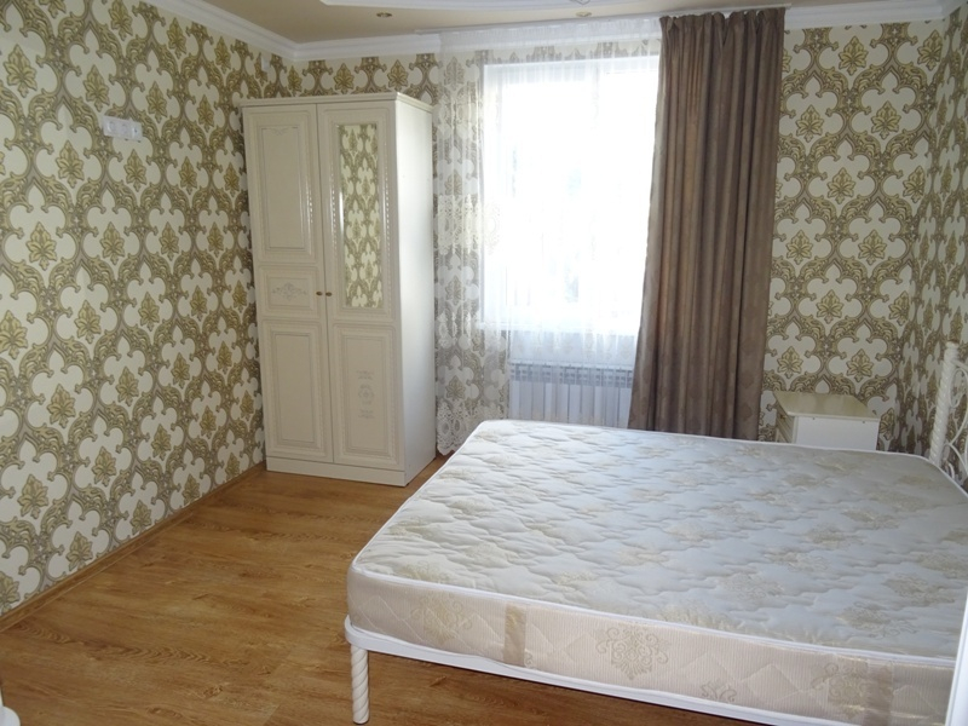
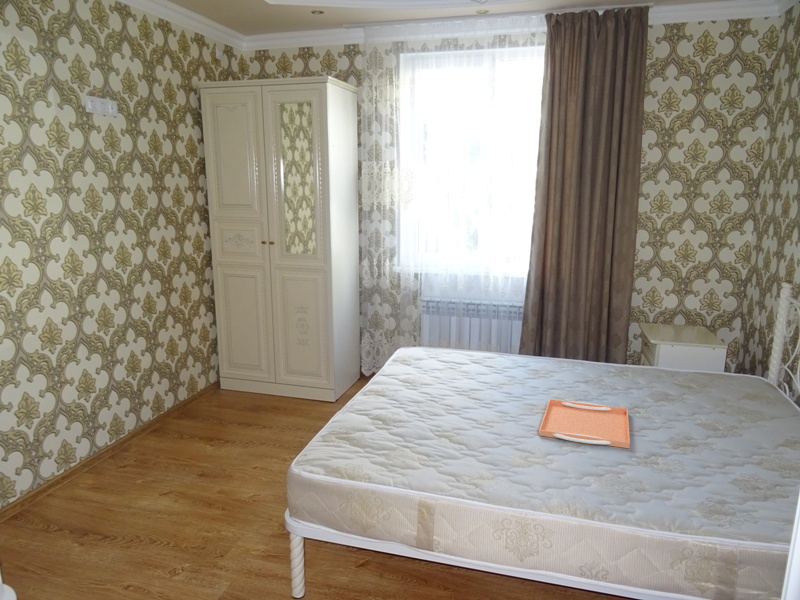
+ serving tray (585, 421)
